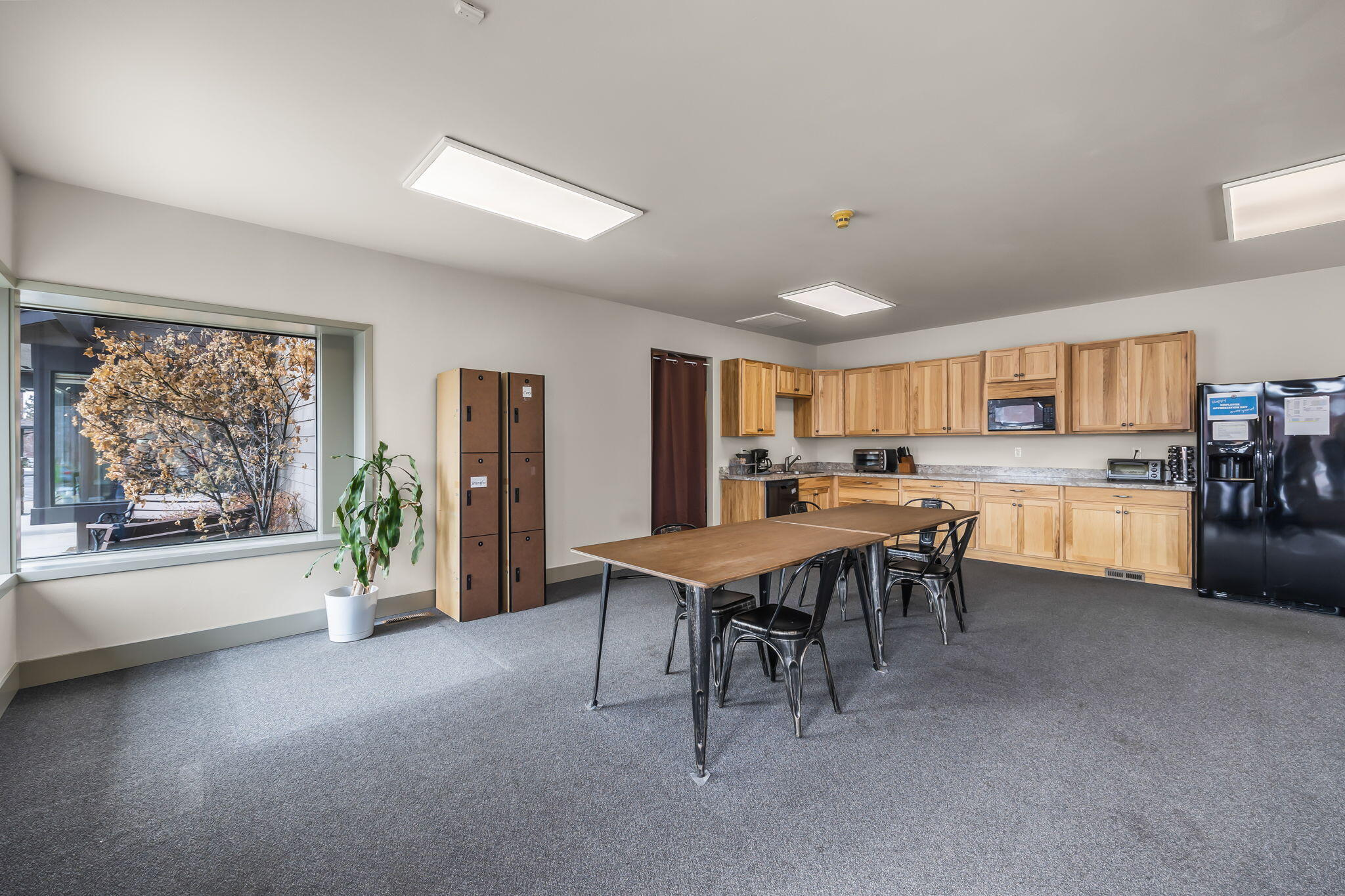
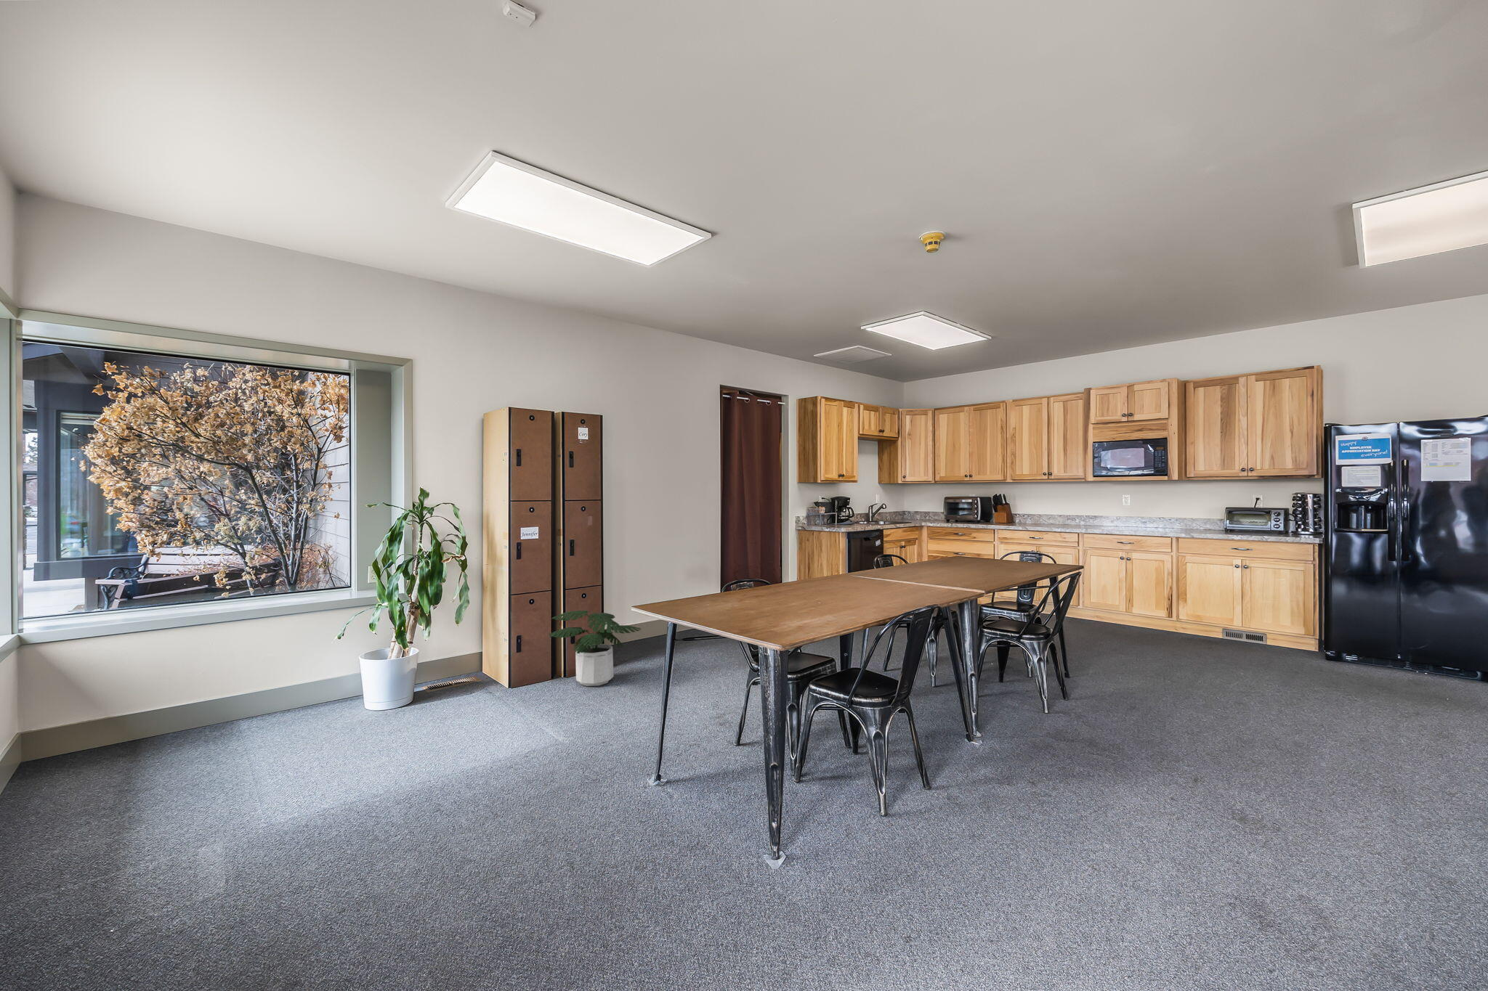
+ potted plant (596, 646)
